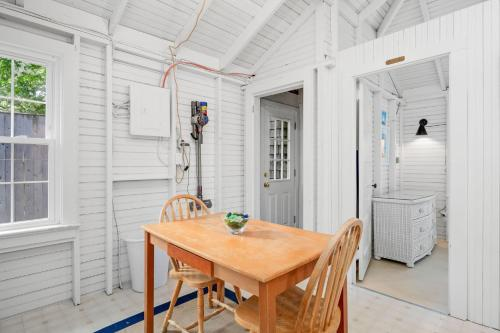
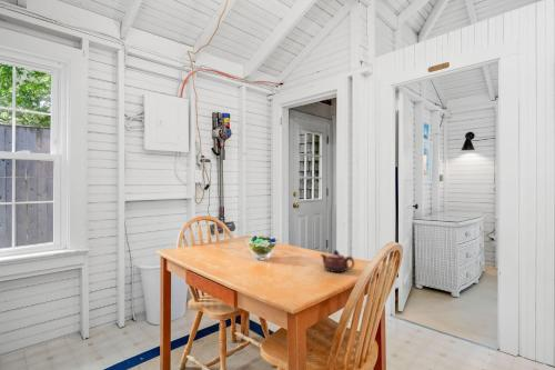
+ teapot (336, 260)
